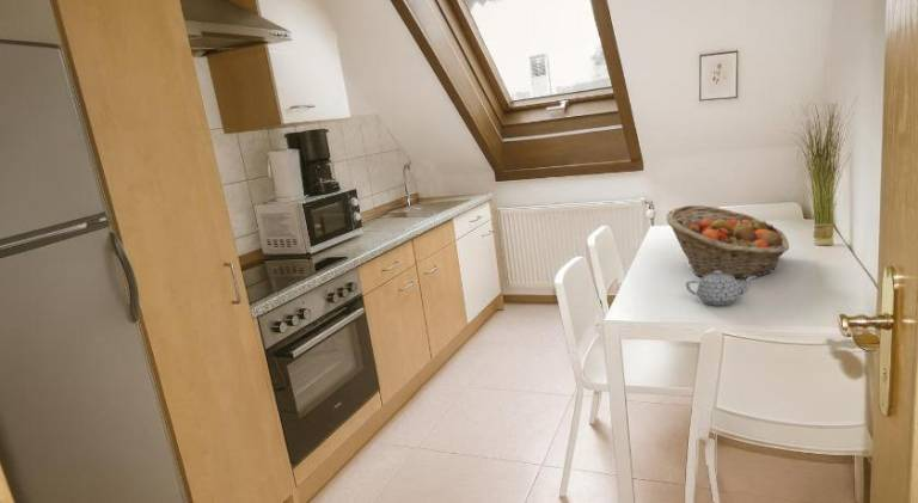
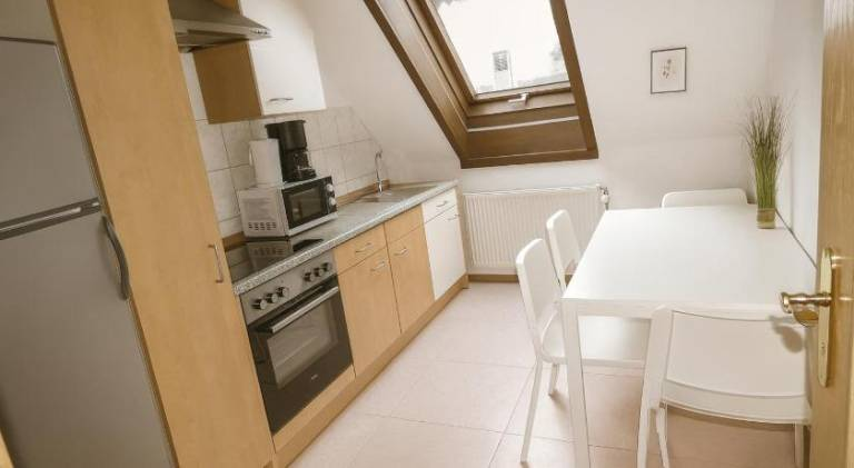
- fruit basket (726, 238)
- teapot (720, 286)
